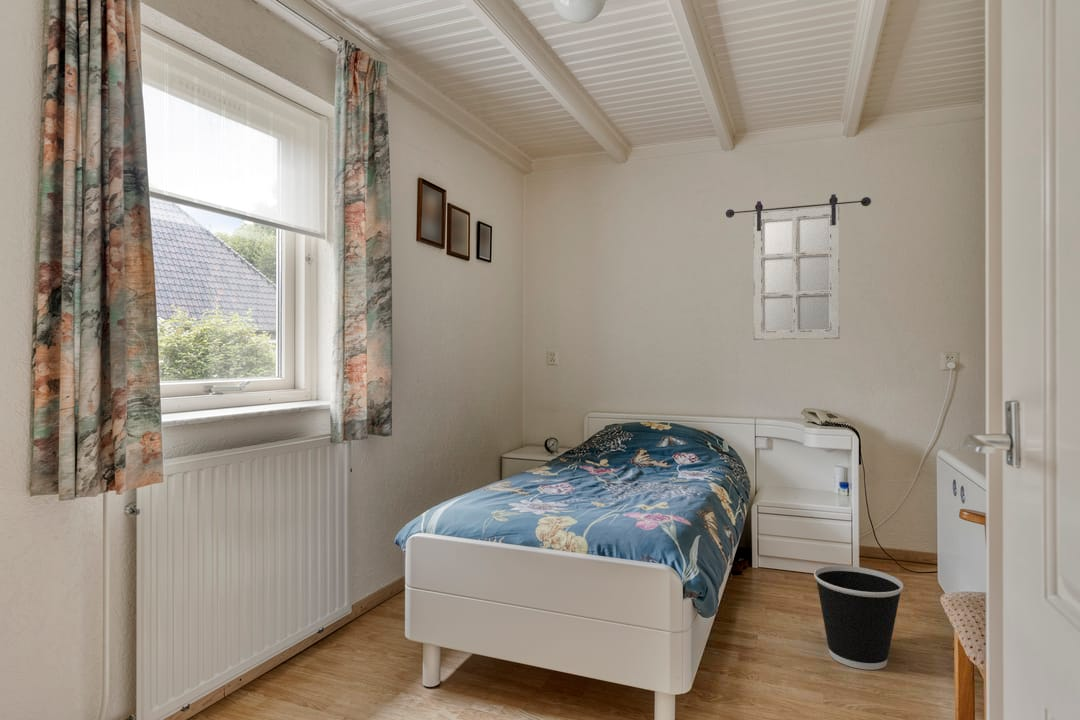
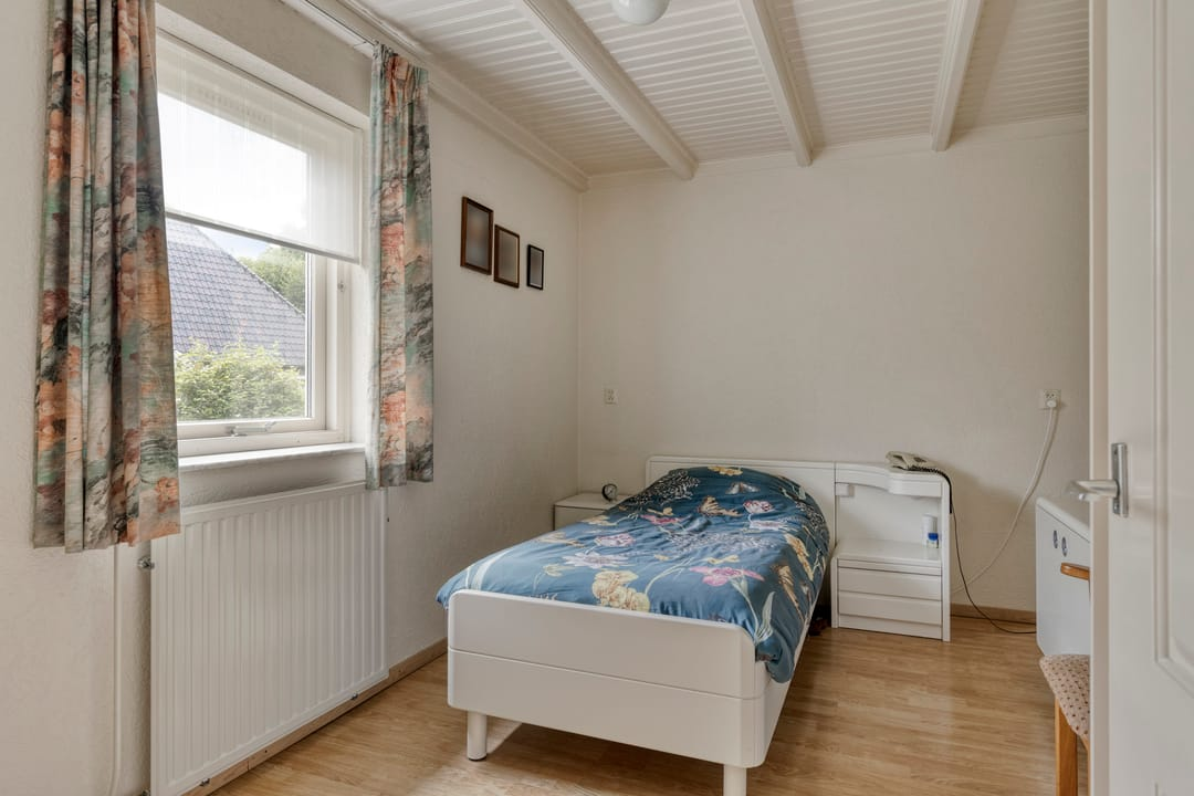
- wastebasket (857, 617)
- home mirror (795, 268)
